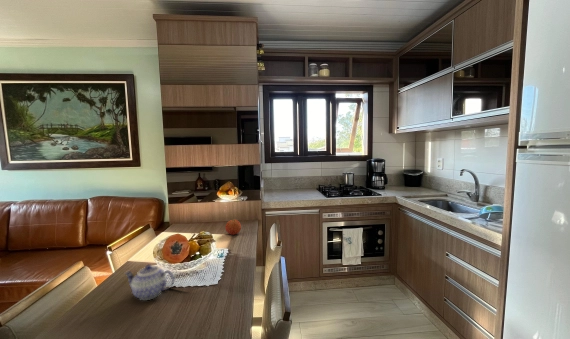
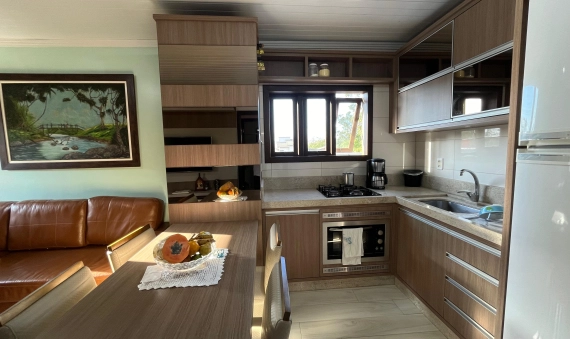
- teapot (149, 279)
- fruit (233, 226)
